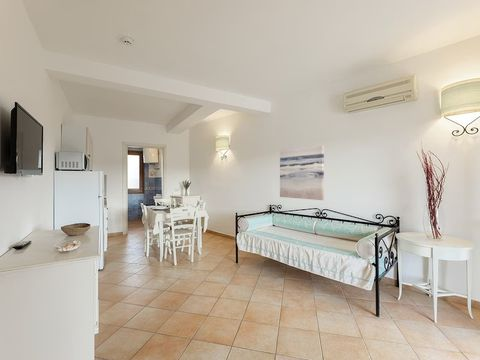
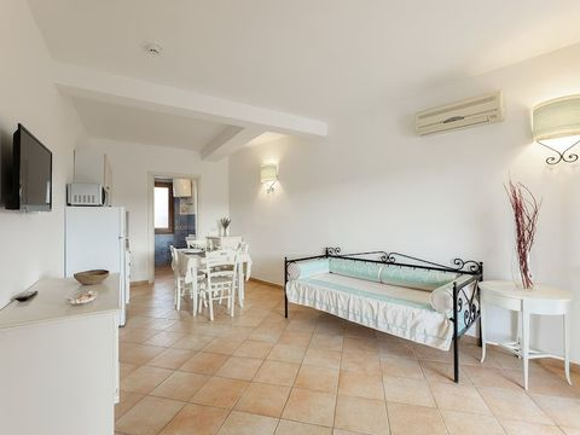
- wall art (300, 173)
